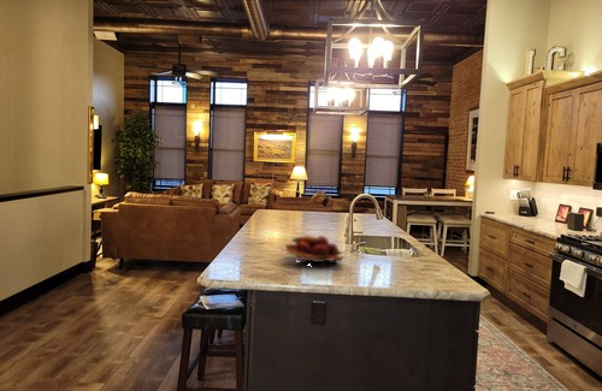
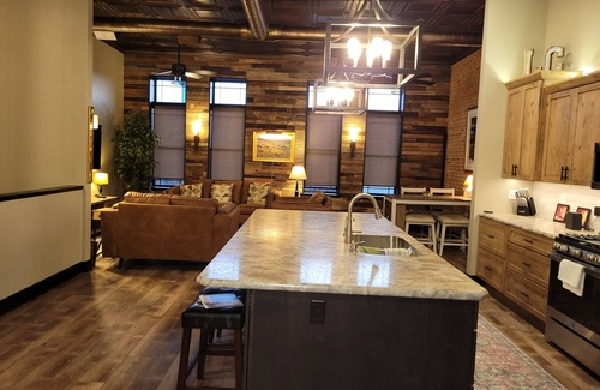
- fruit basket (314, 248)
